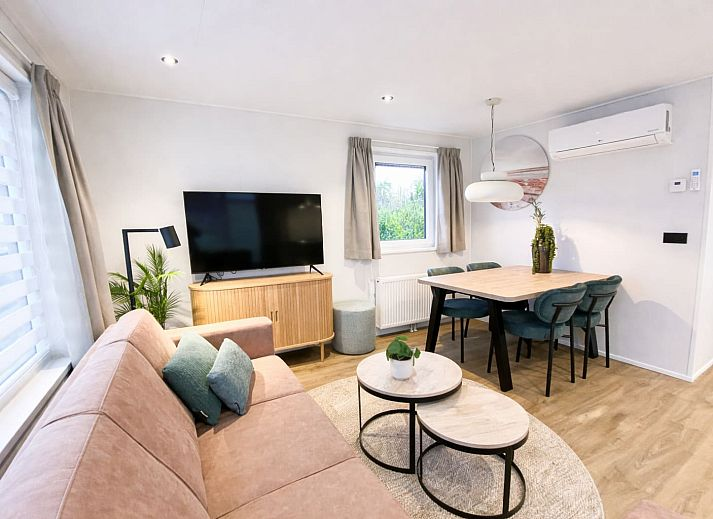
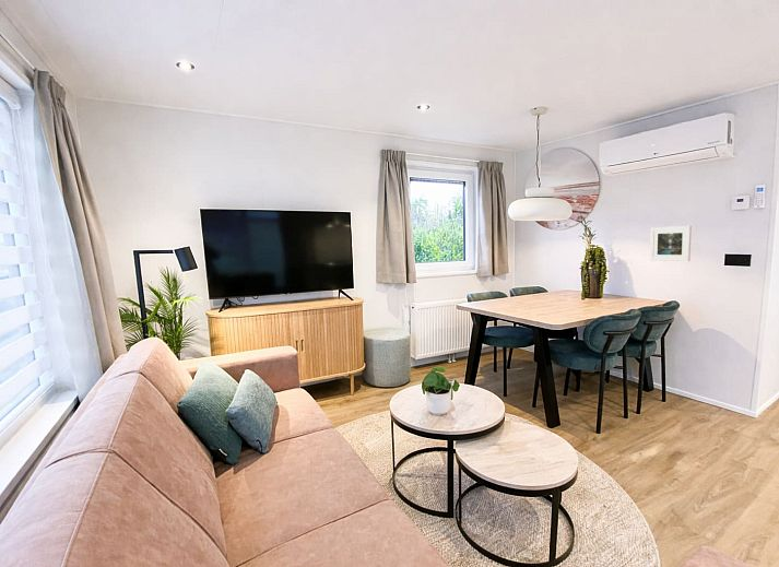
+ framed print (670, 244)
